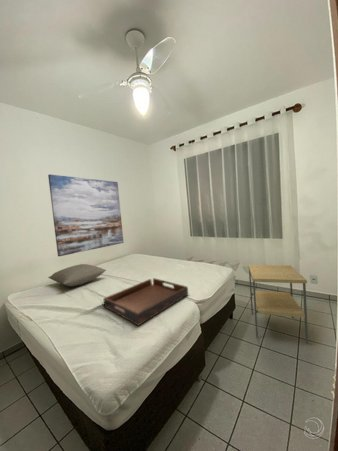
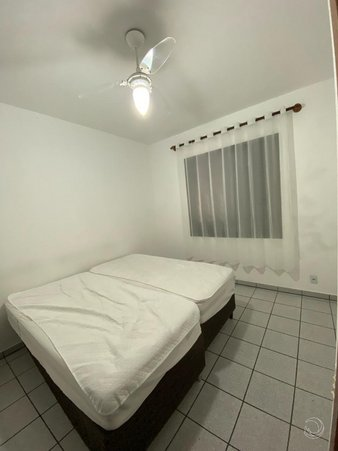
- serving tray (147, 296)
- wall art (91, 214)
- side table (274, 300)
- pillow (77, 274)
